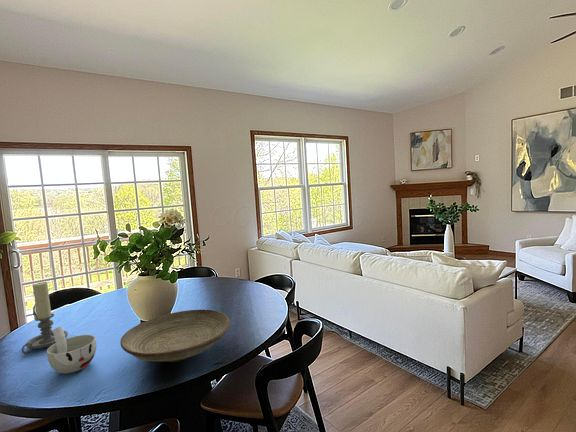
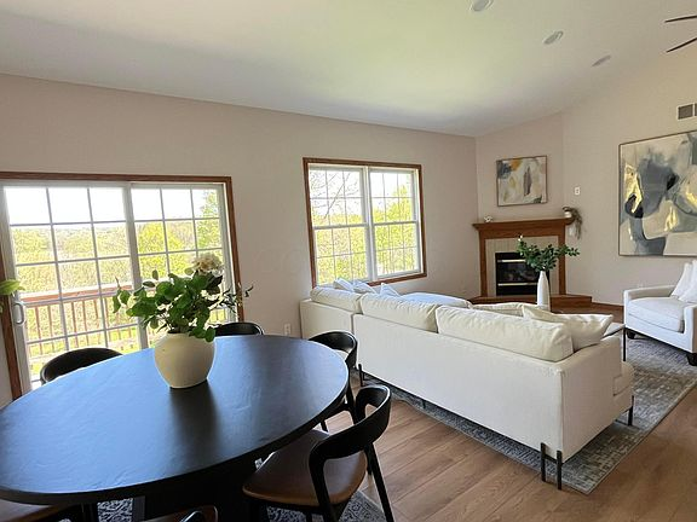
- cup (70, 347)
- decorative bowl (179, 340)
- candle holder (40, 314)
